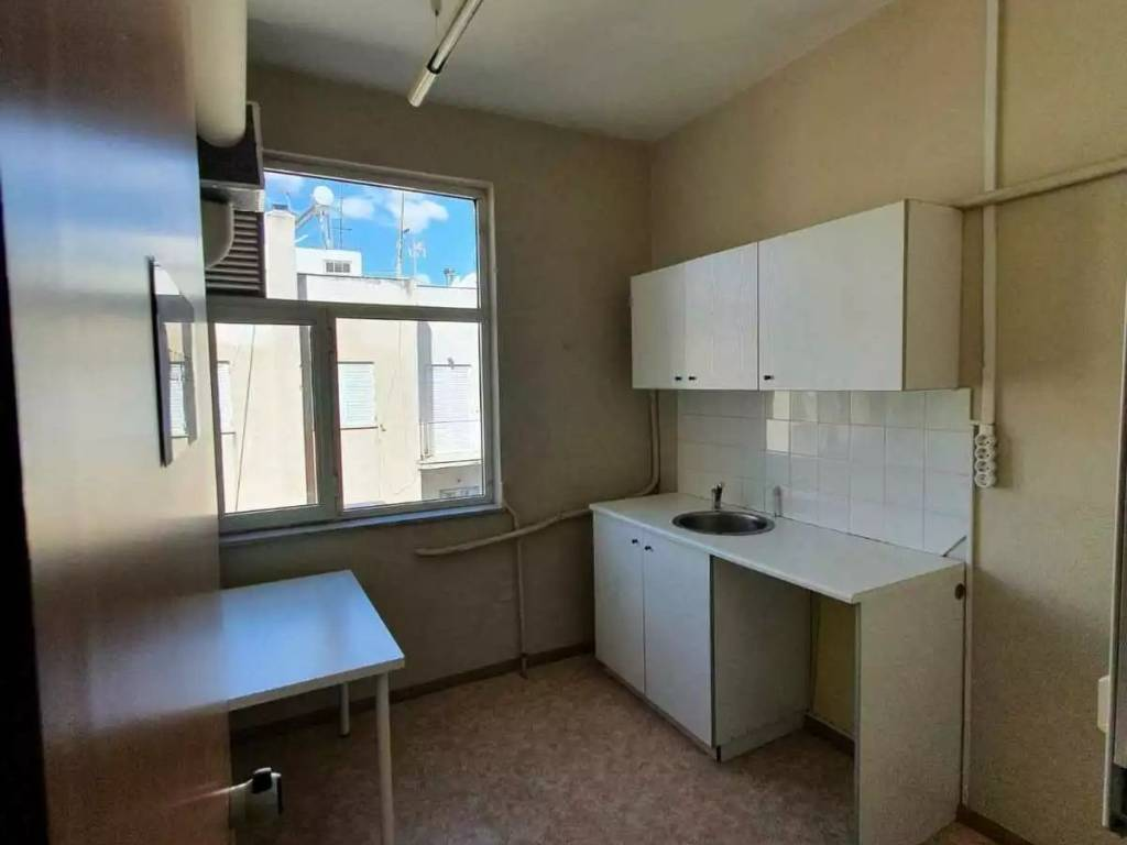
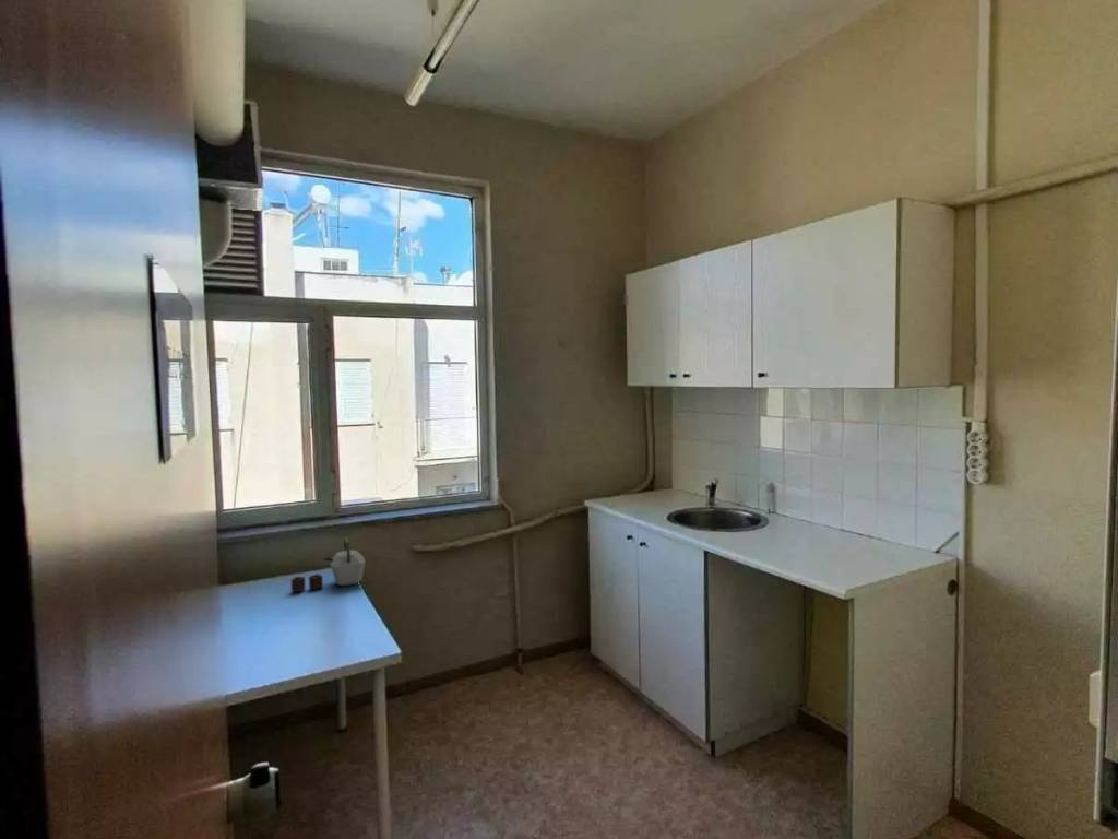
+ kettle (330, 563)
